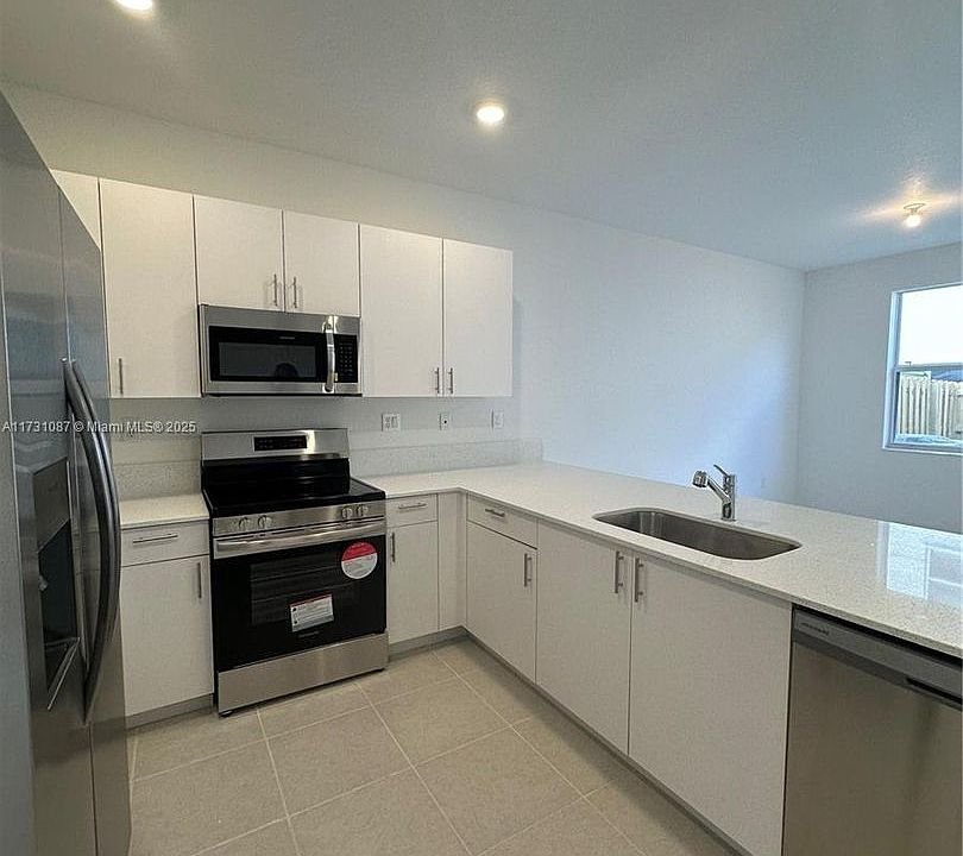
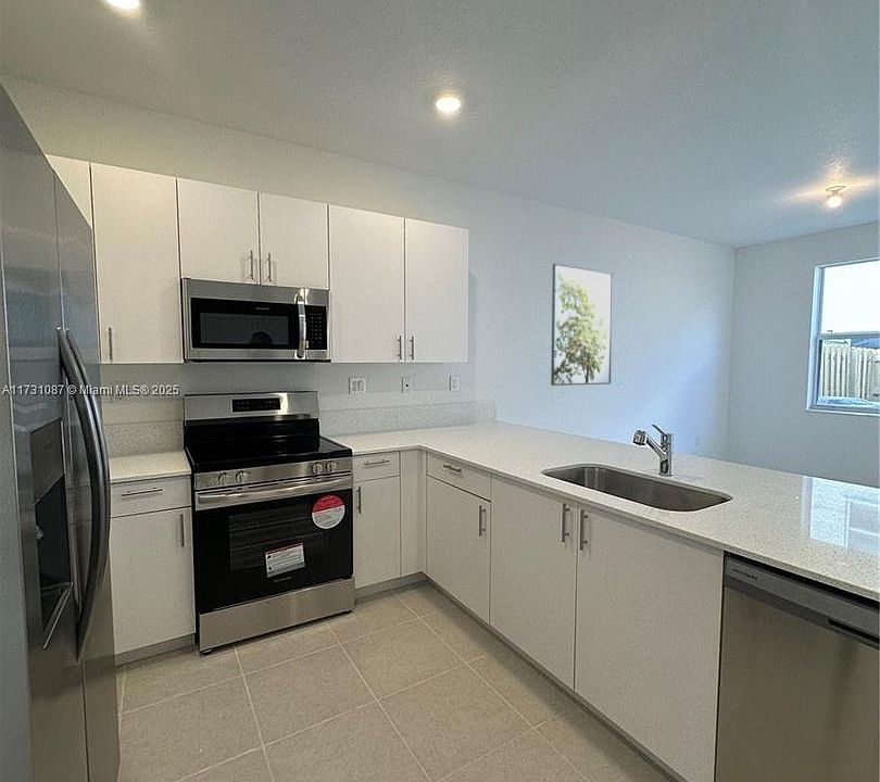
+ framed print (582, 327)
